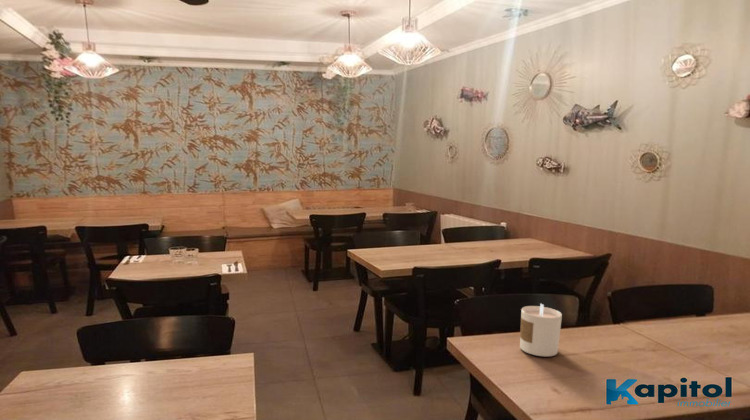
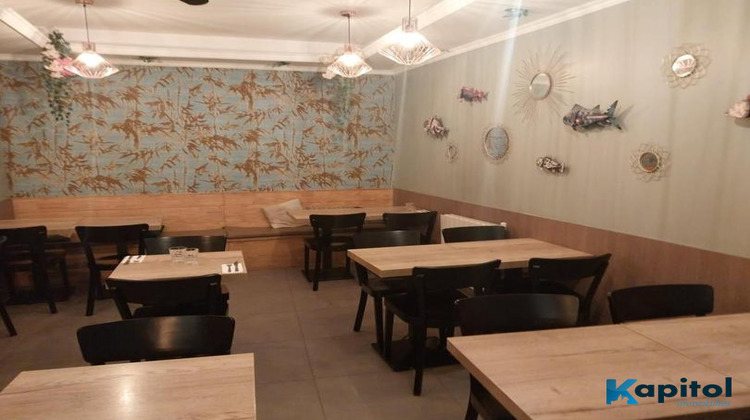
- candle (540, 326)
